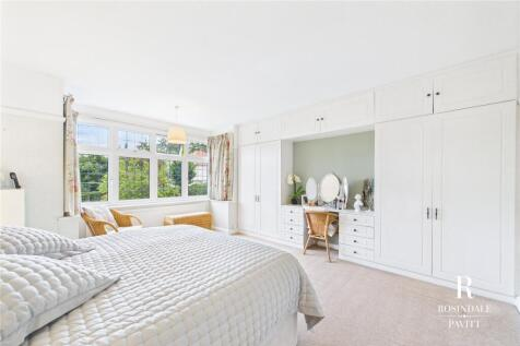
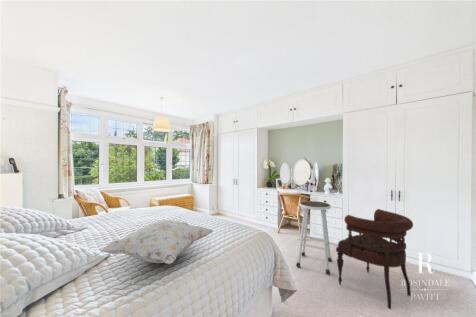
+ stool (313, 237)
+ decorative pillow (162, 239)
+ armchair (376, 252)
